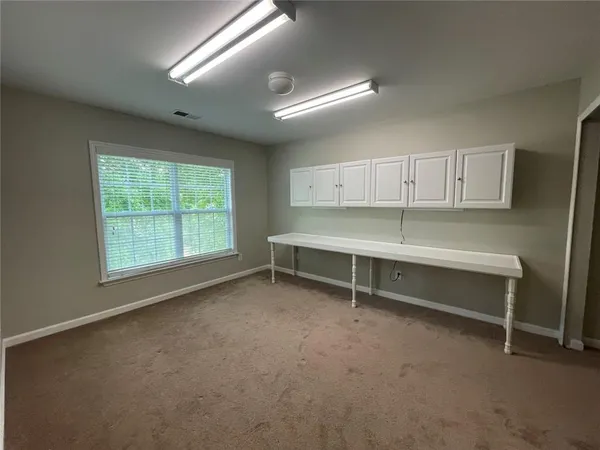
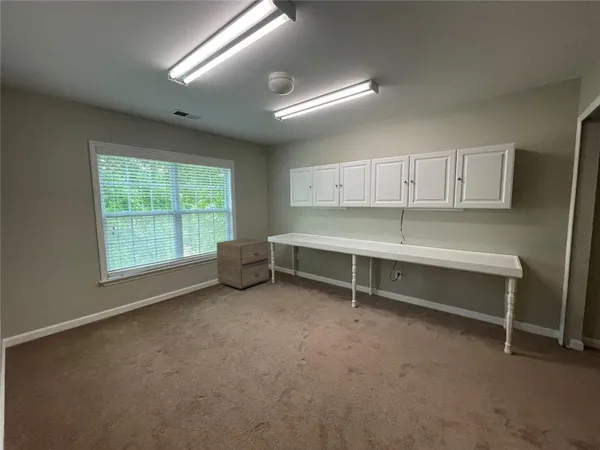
+ filing cabinet (244, 262)
